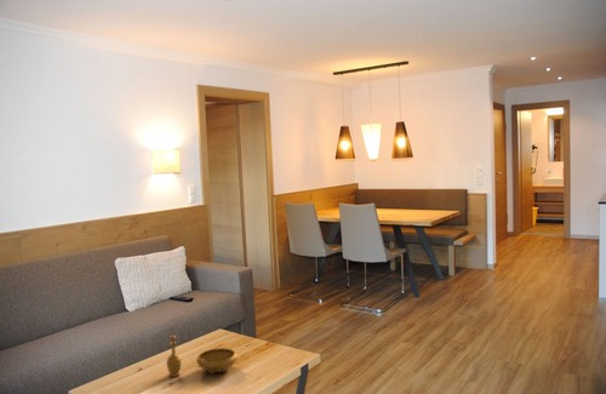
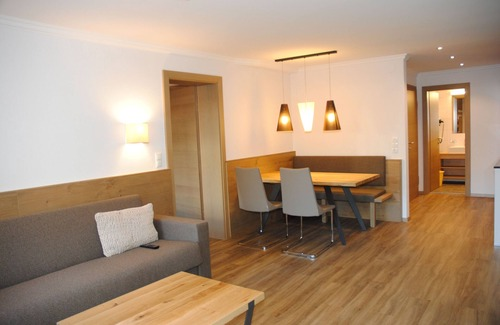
- decorative bowl (201, 353)
